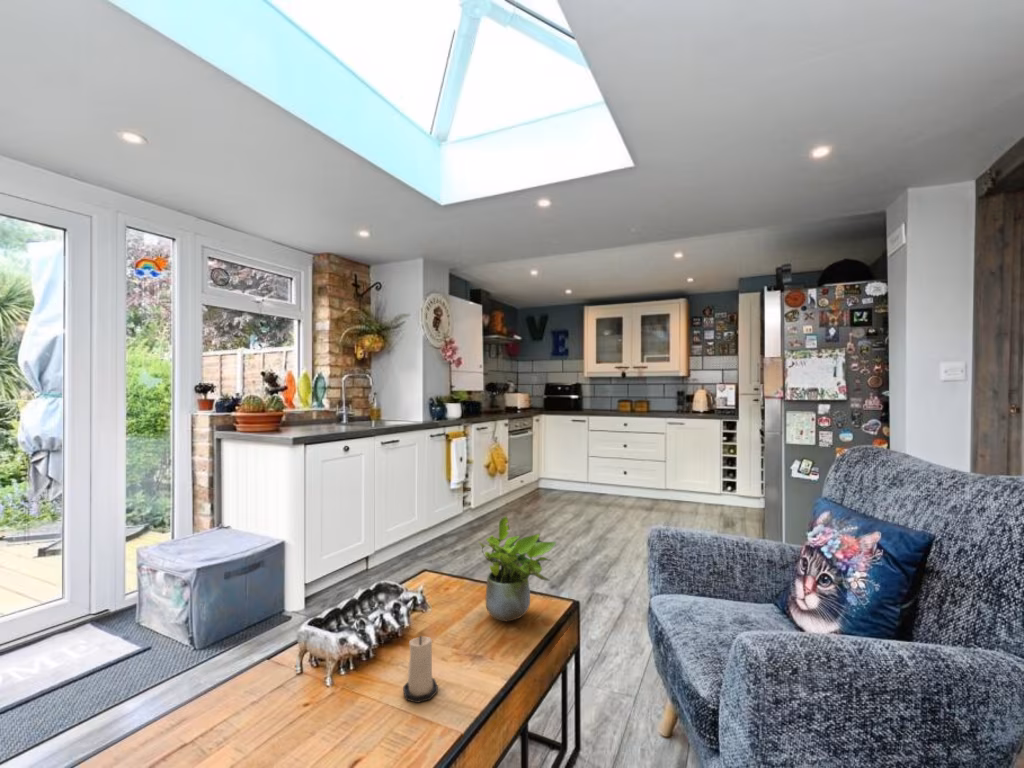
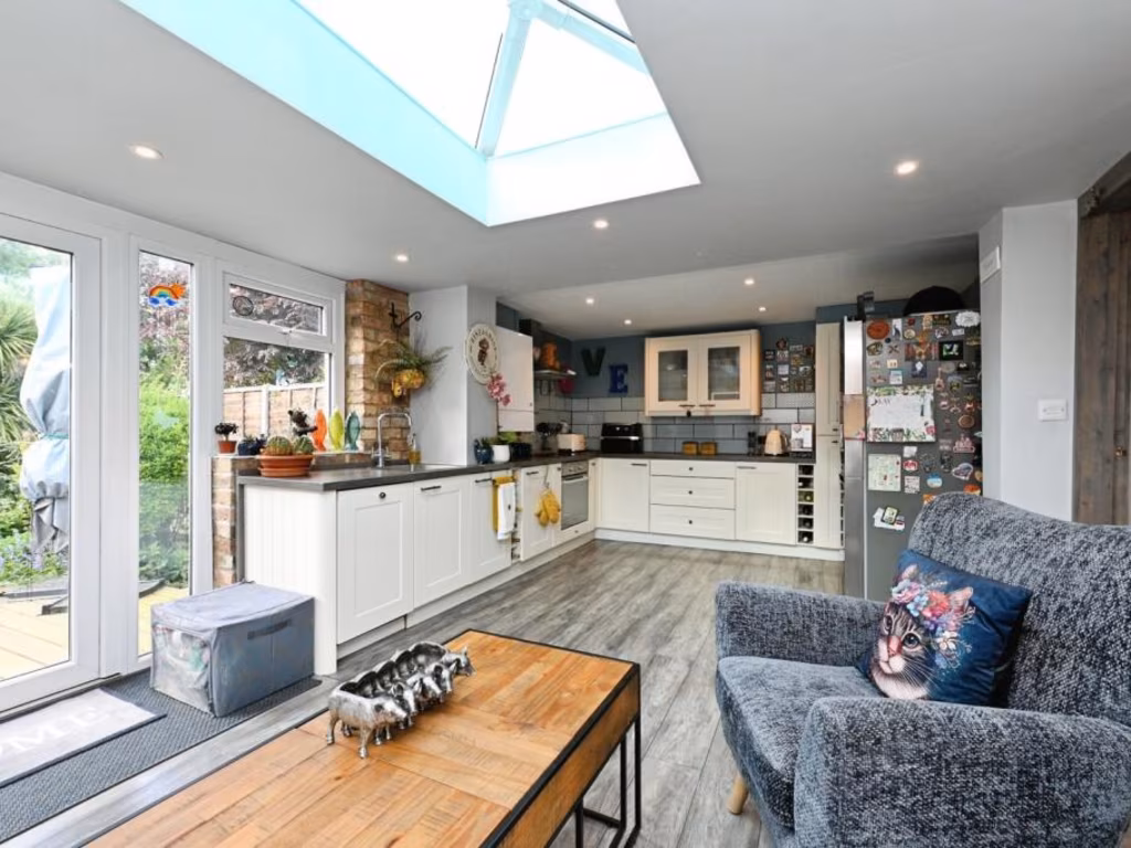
- potted plant (514, 571)
- candle (420, 663)
